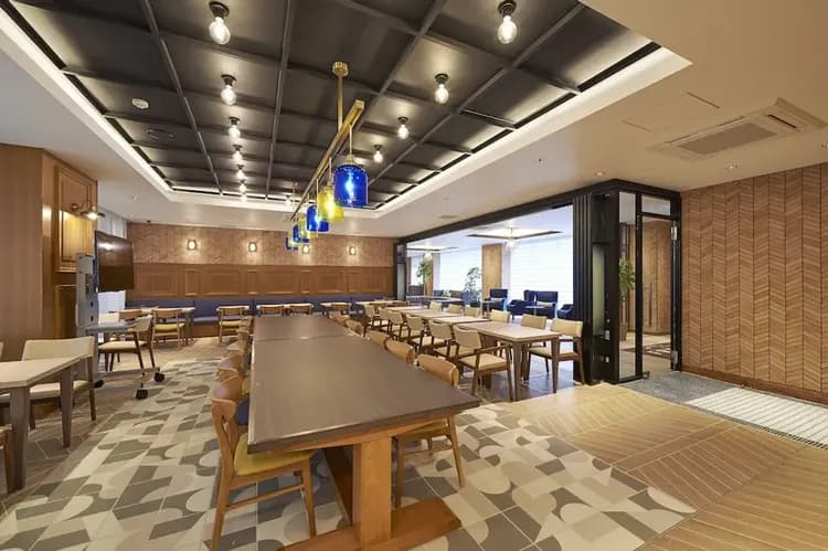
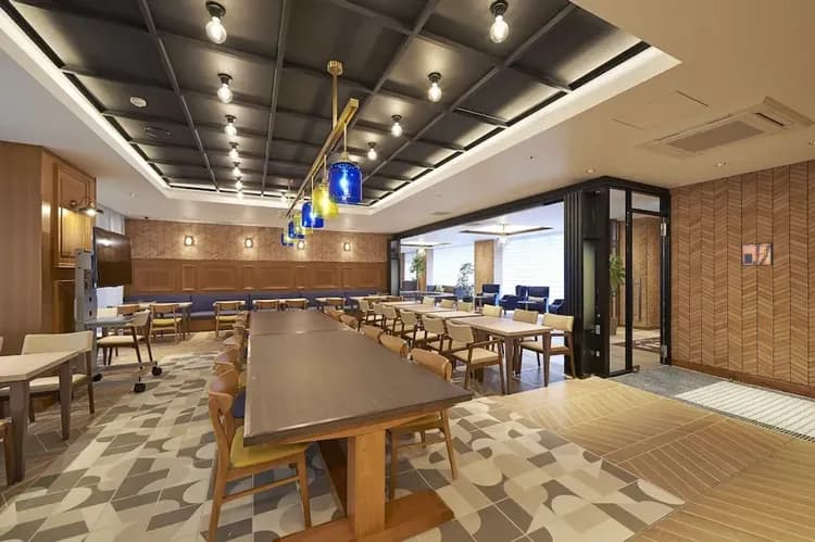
+ wall art (756, 254)
